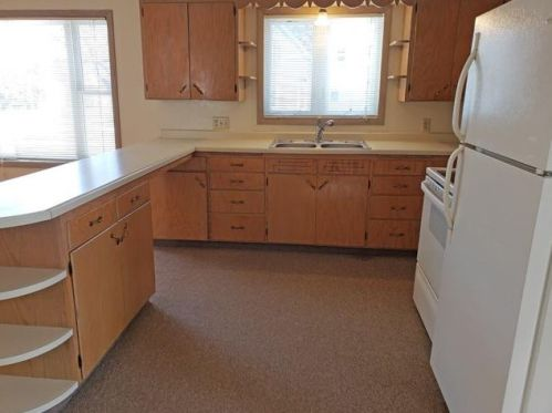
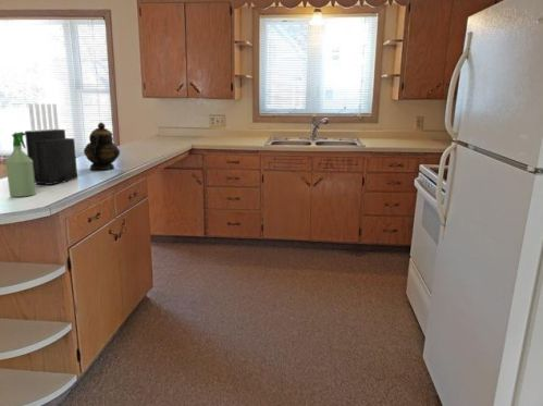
+ spray bottle (20, 163)
+ knife block (53, 143)
+ teapot (100, 145)
